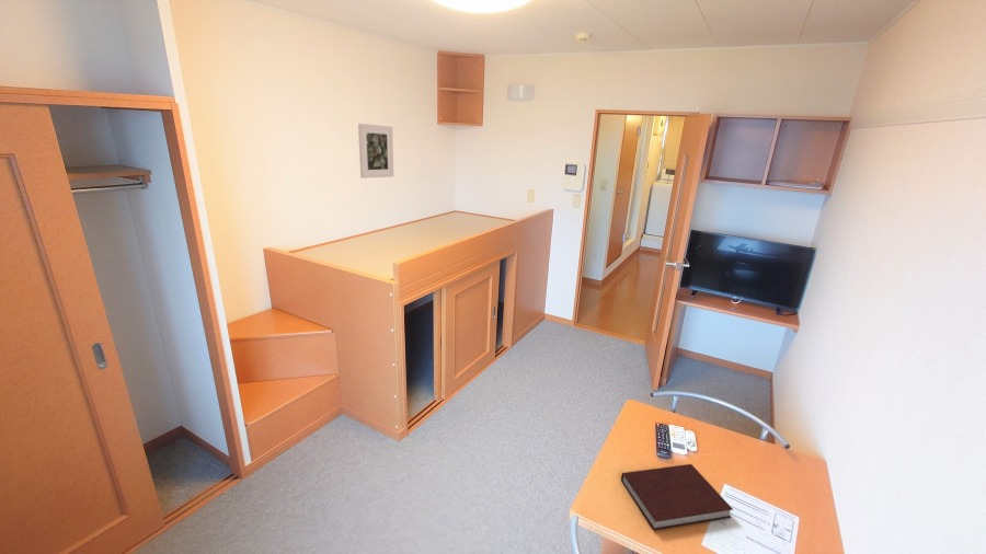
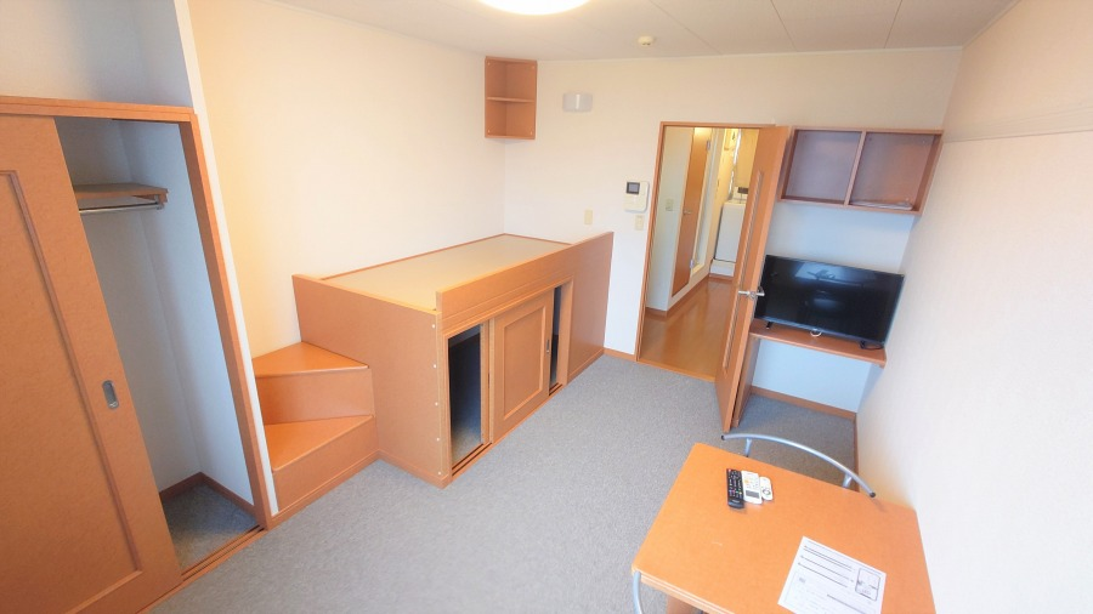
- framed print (377, 151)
- notebook (674, 494)
